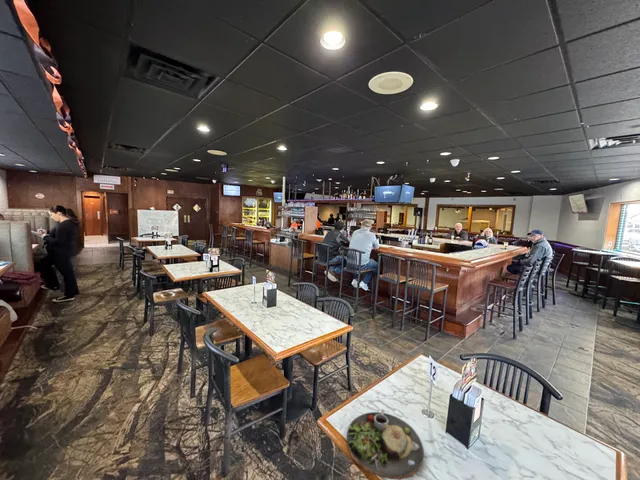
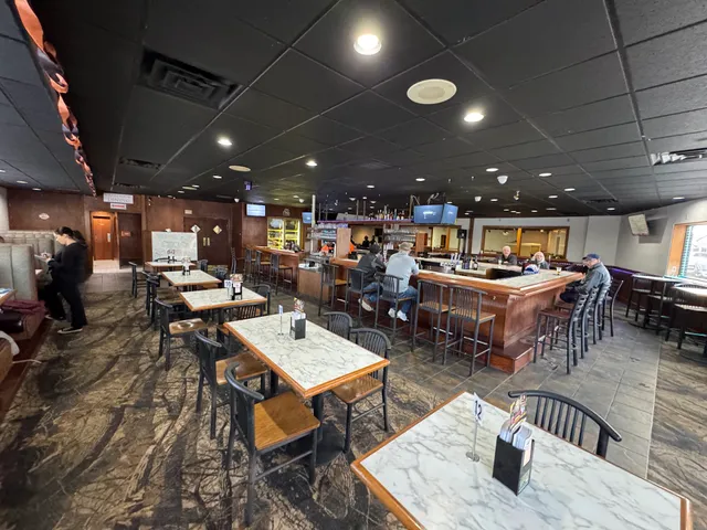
- dinner plate (384, 435)
